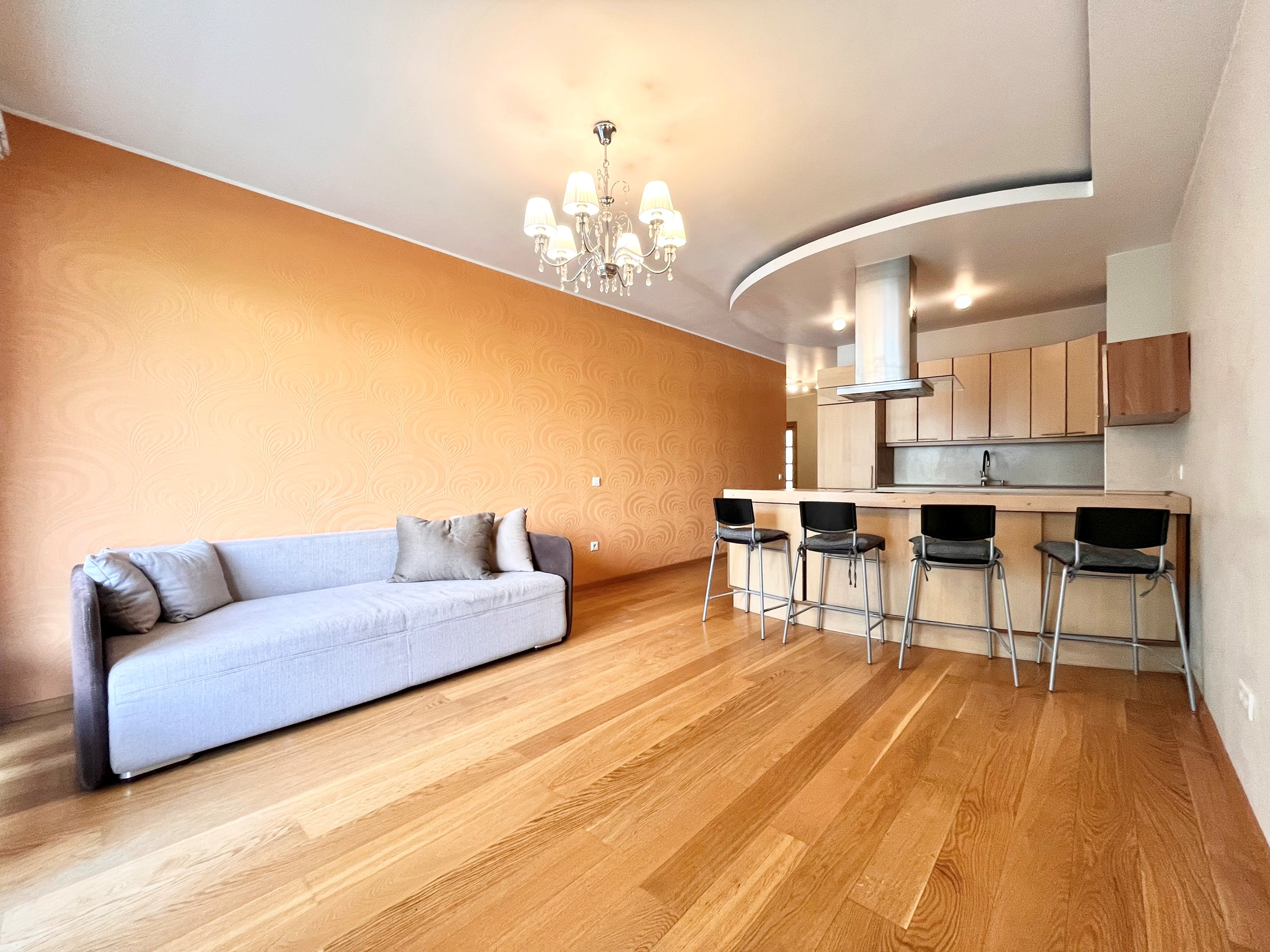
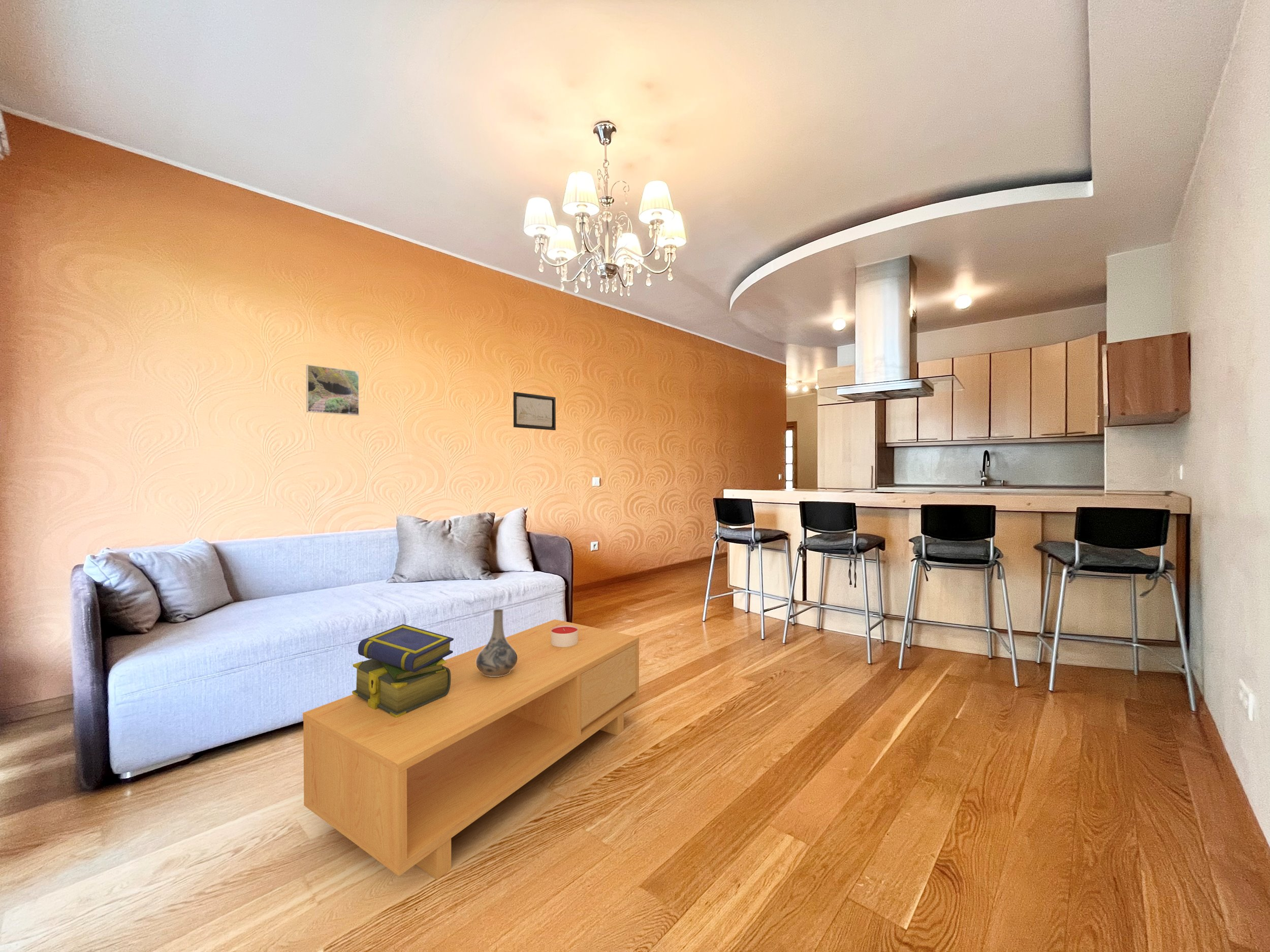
+ decorative vase (497, 641)
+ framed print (333, 391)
+ coffee table (502, 717)
+ candle (564, 635)
+ wall art (535, 412)
+ stack of books (406, 664)
